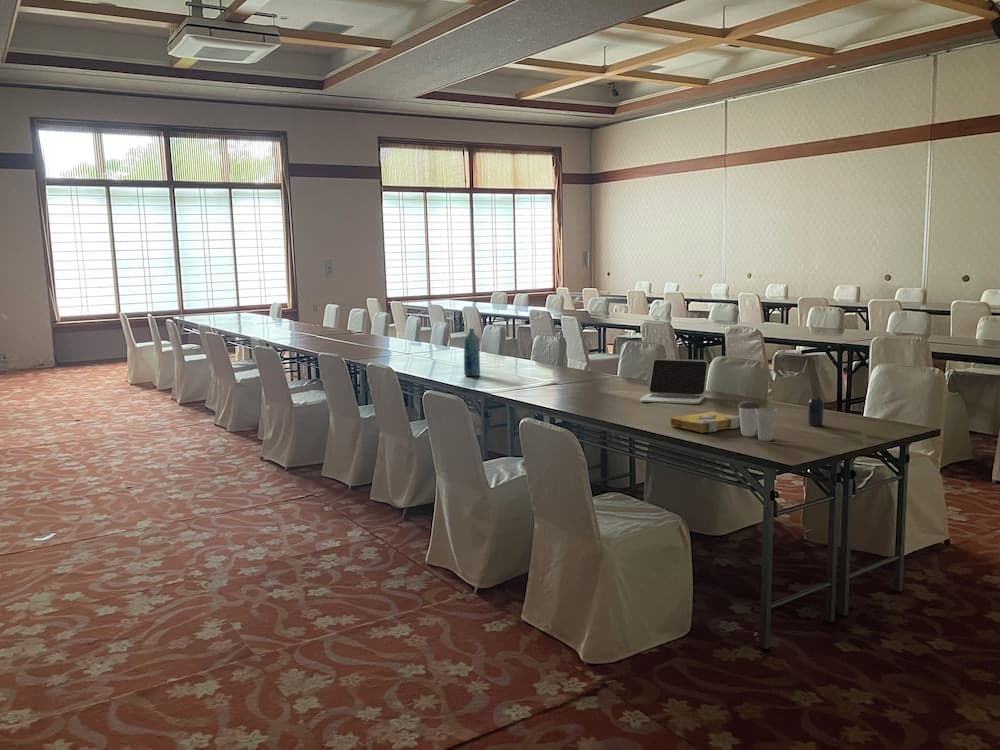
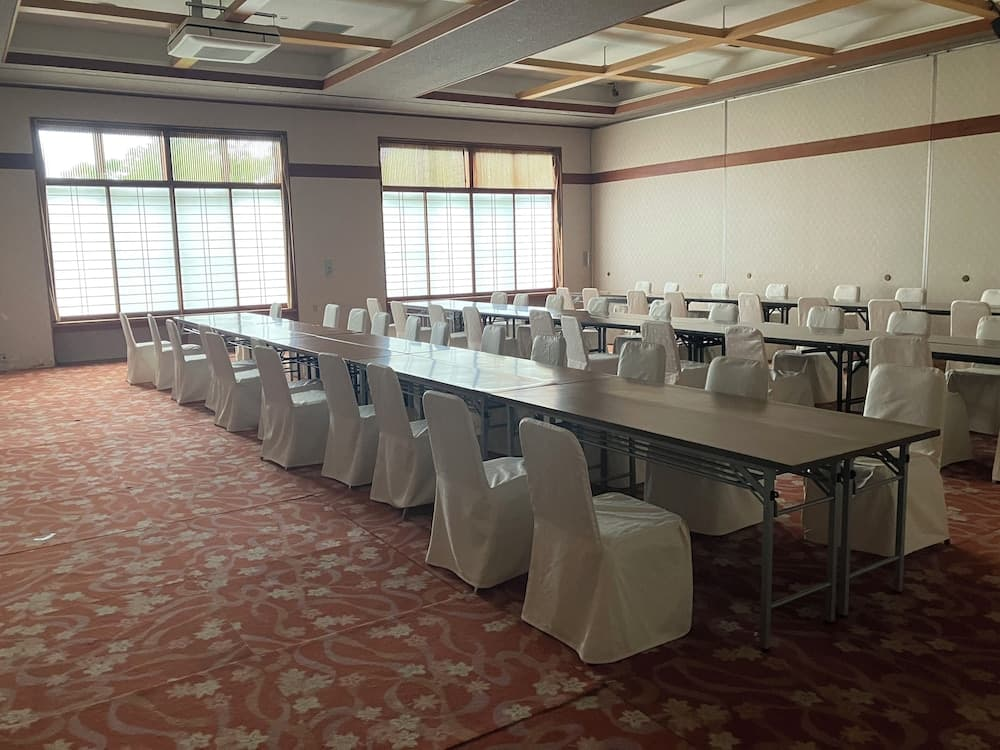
- laptop (674, 380)
- beverage can (815, 411)
- bottle (471, 352)
- spell book (705, 421)
- cup (756, 420)
